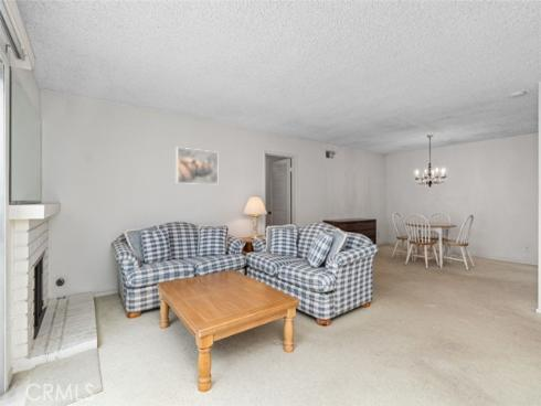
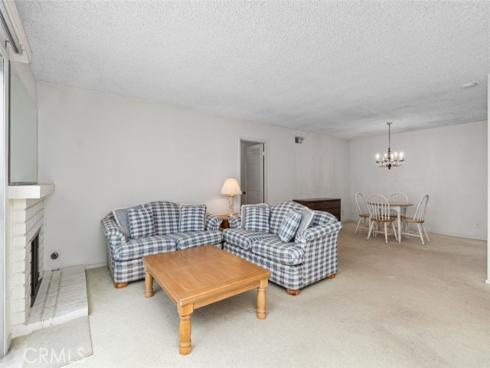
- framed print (198, 167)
